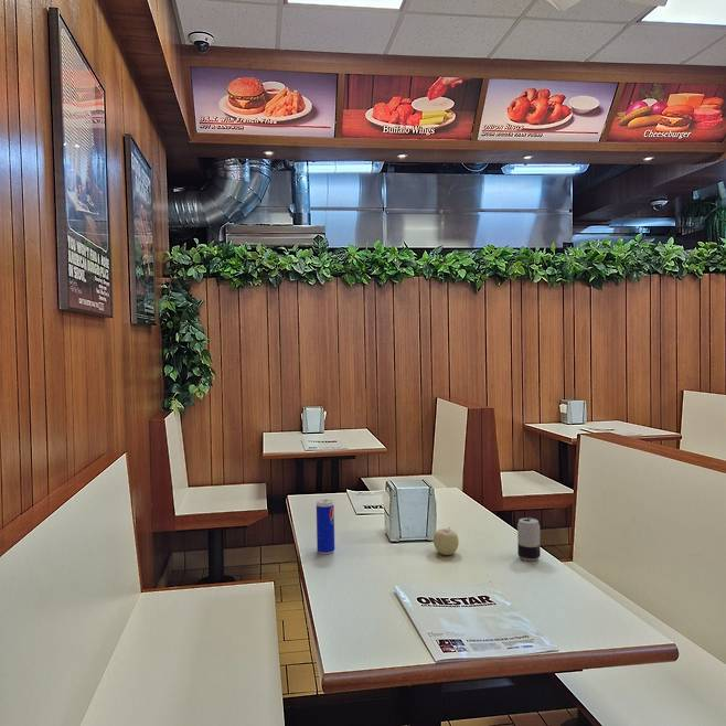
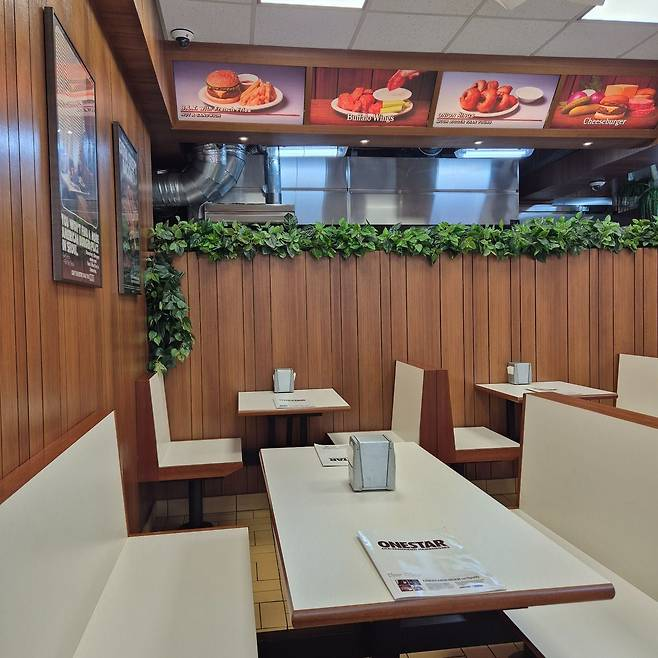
- beverage can (529, 536)
- fruit (446, 540)
- beverage can (325, 526)
